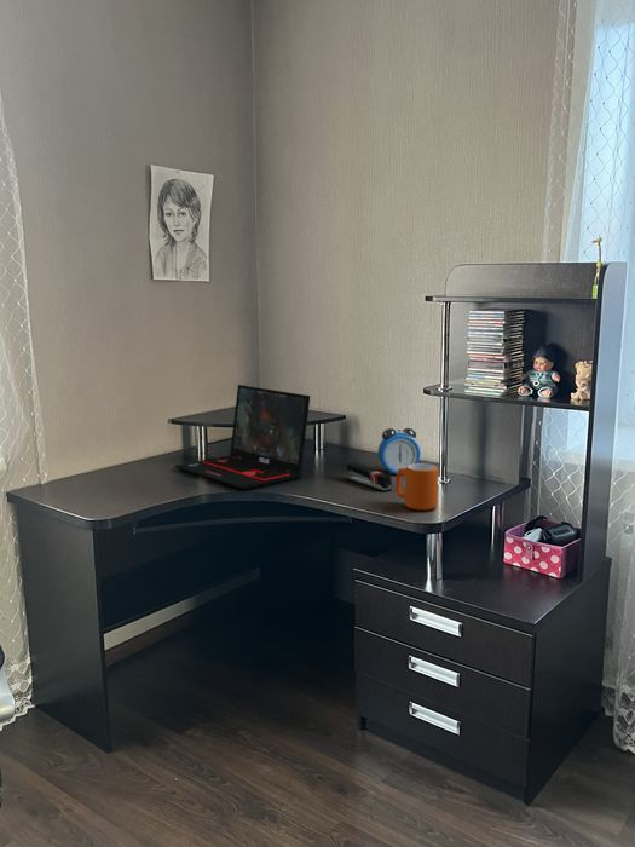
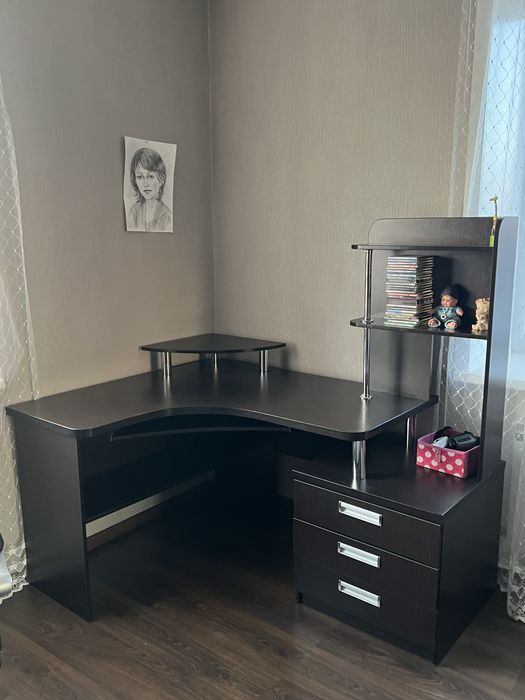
- laptop (239, 433)
- alarm clock (398, 450)
- mug (415, 486)
- stapler (368, 476)
